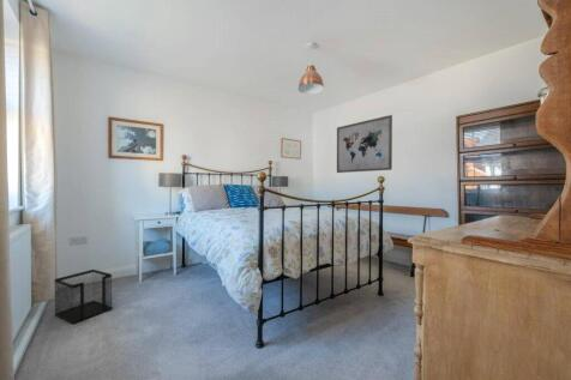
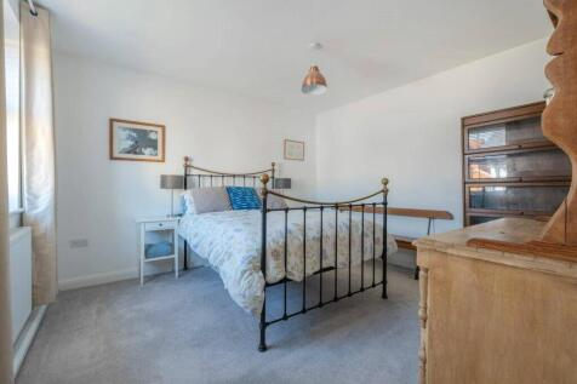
- wastebasket (83, 294)
- wall art (361, 146)
